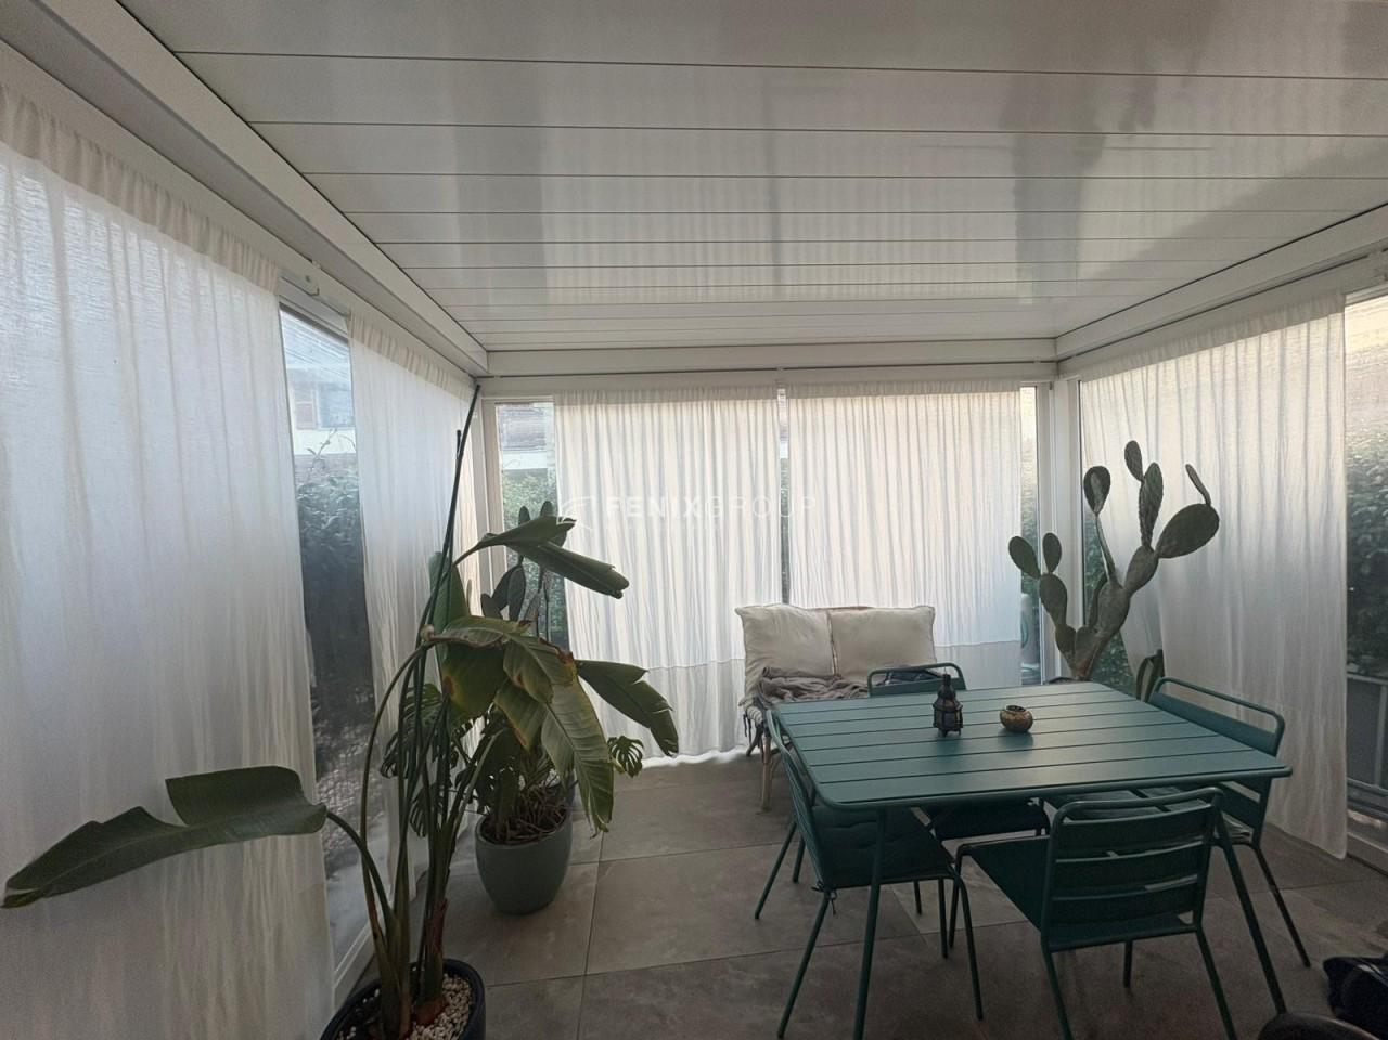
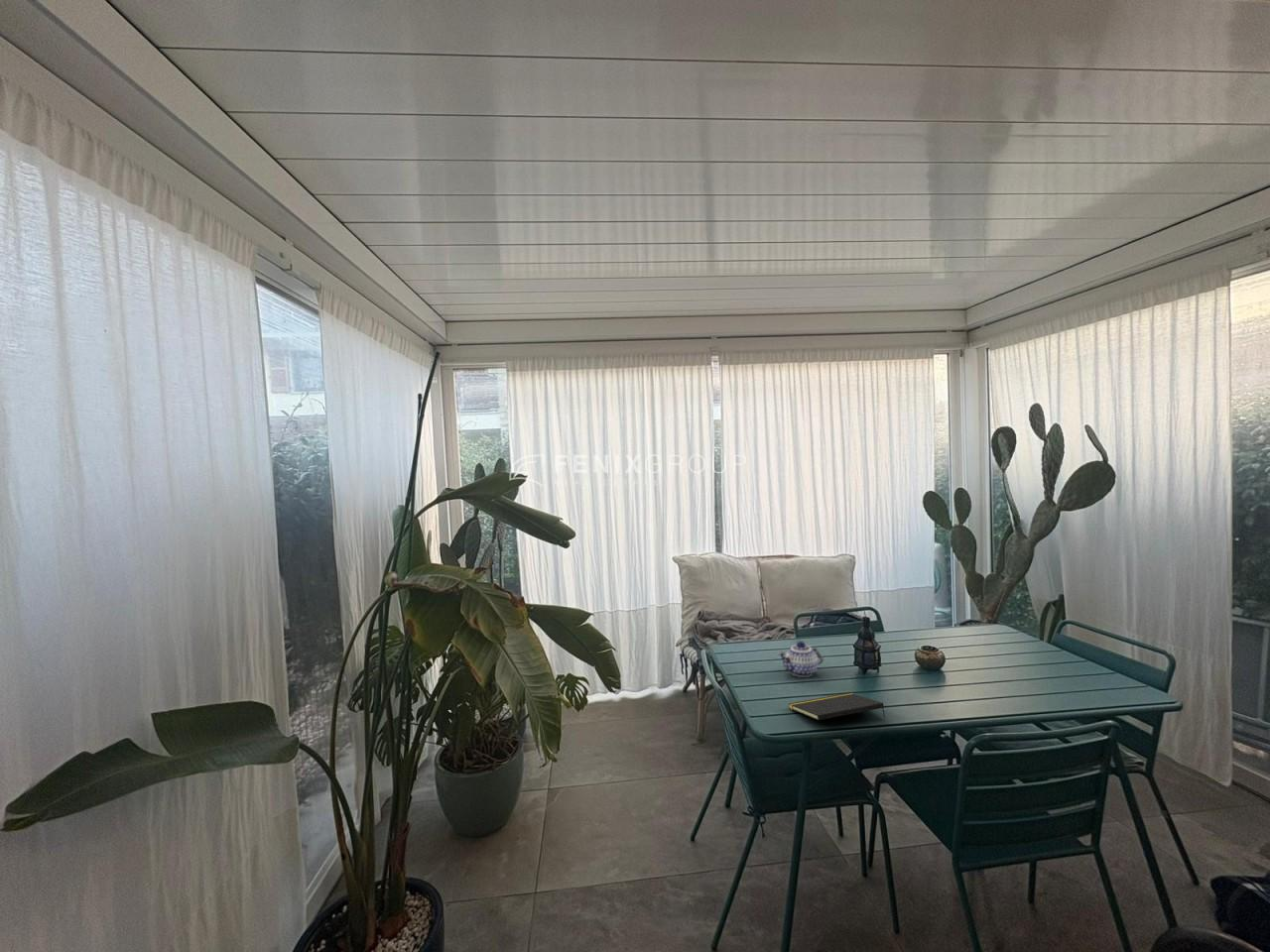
+ notepad (834, 705)
+ teapot (801, 657)
